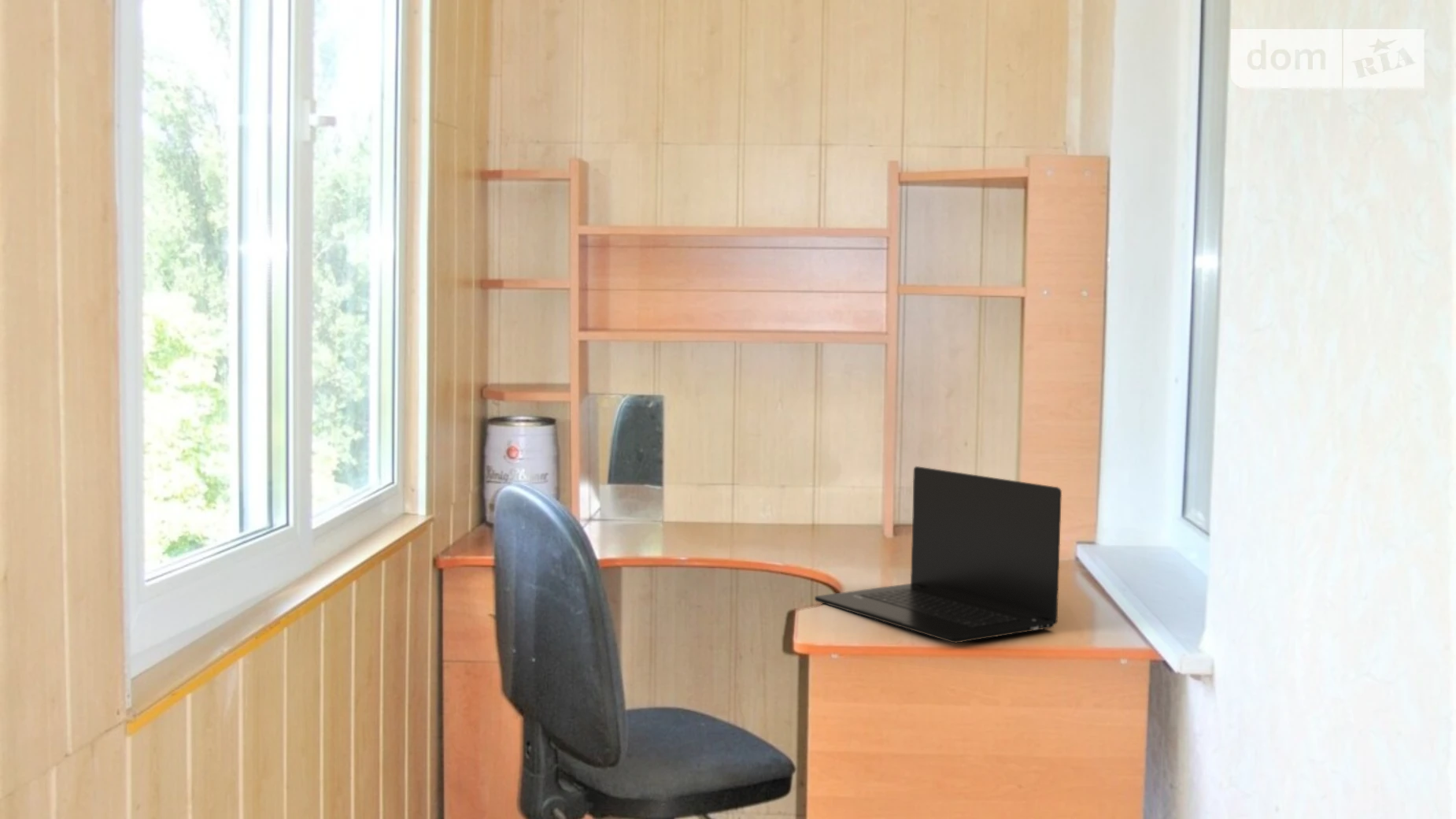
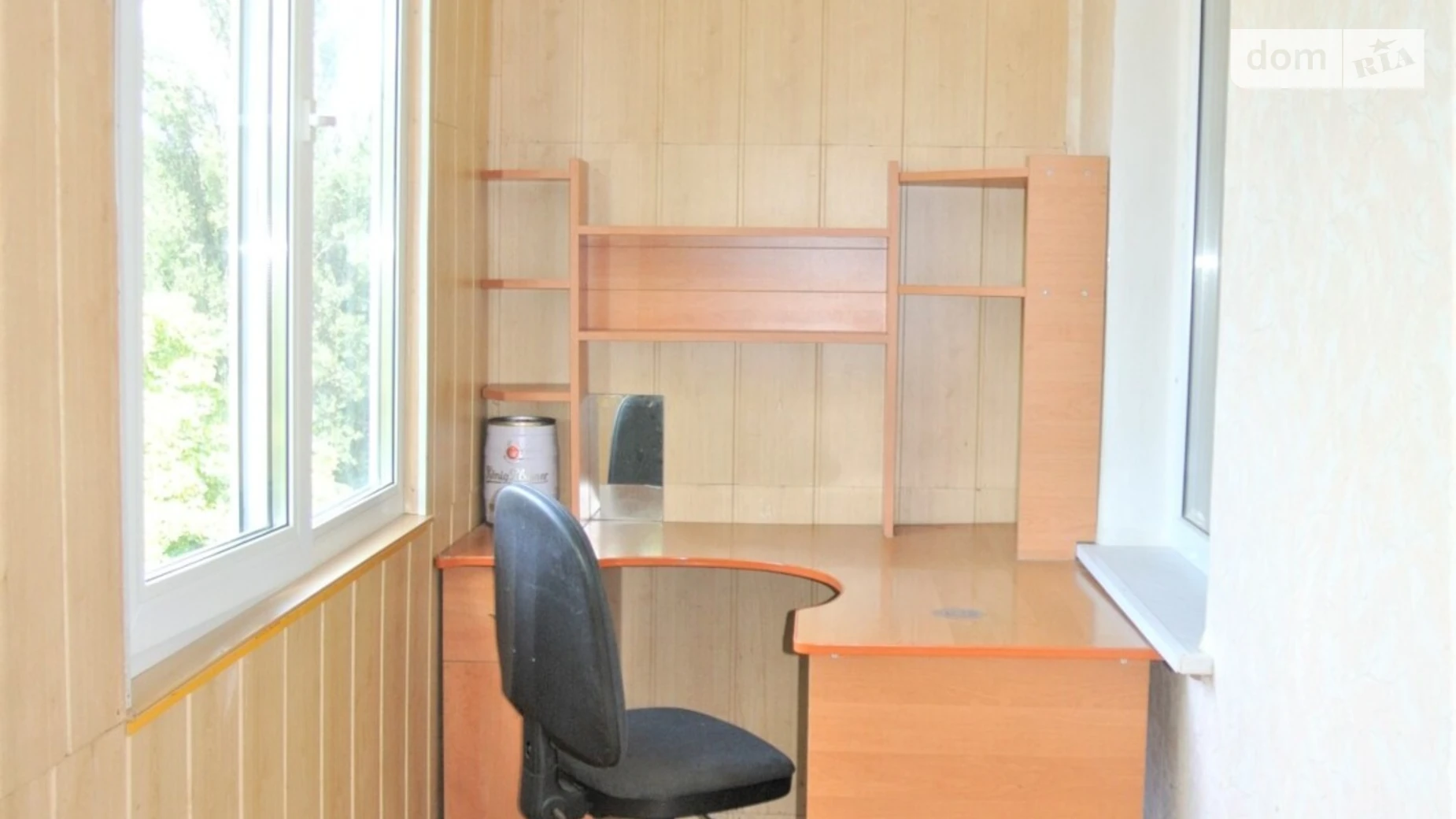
- laptop (932, 547)
